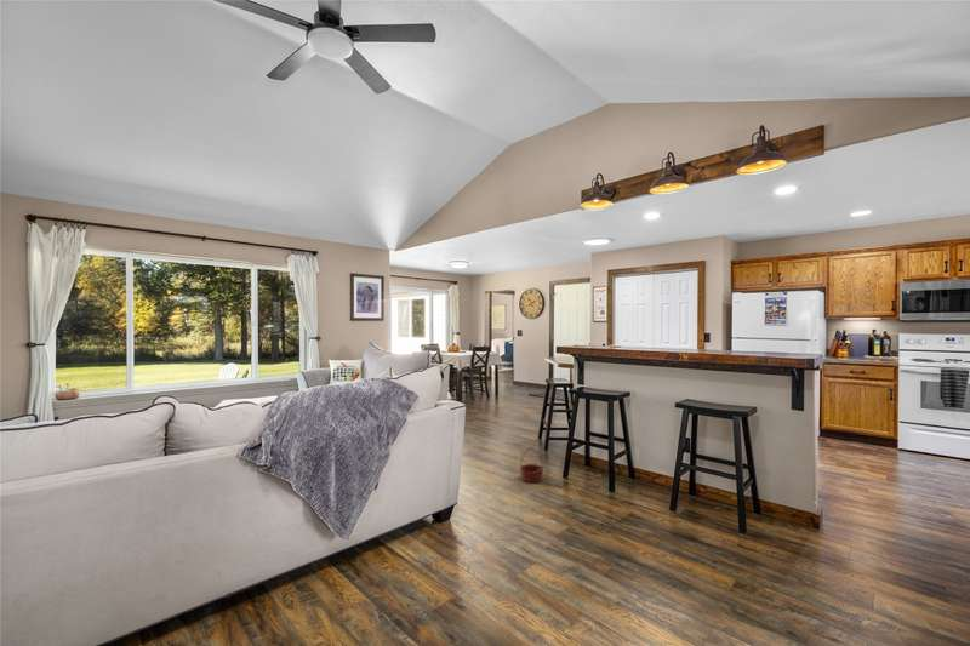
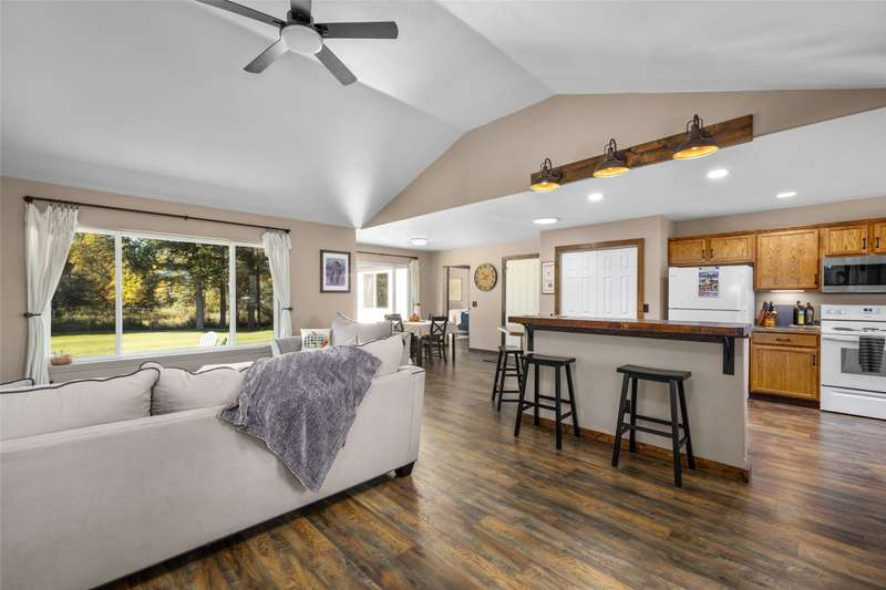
- basket (531, 464)
